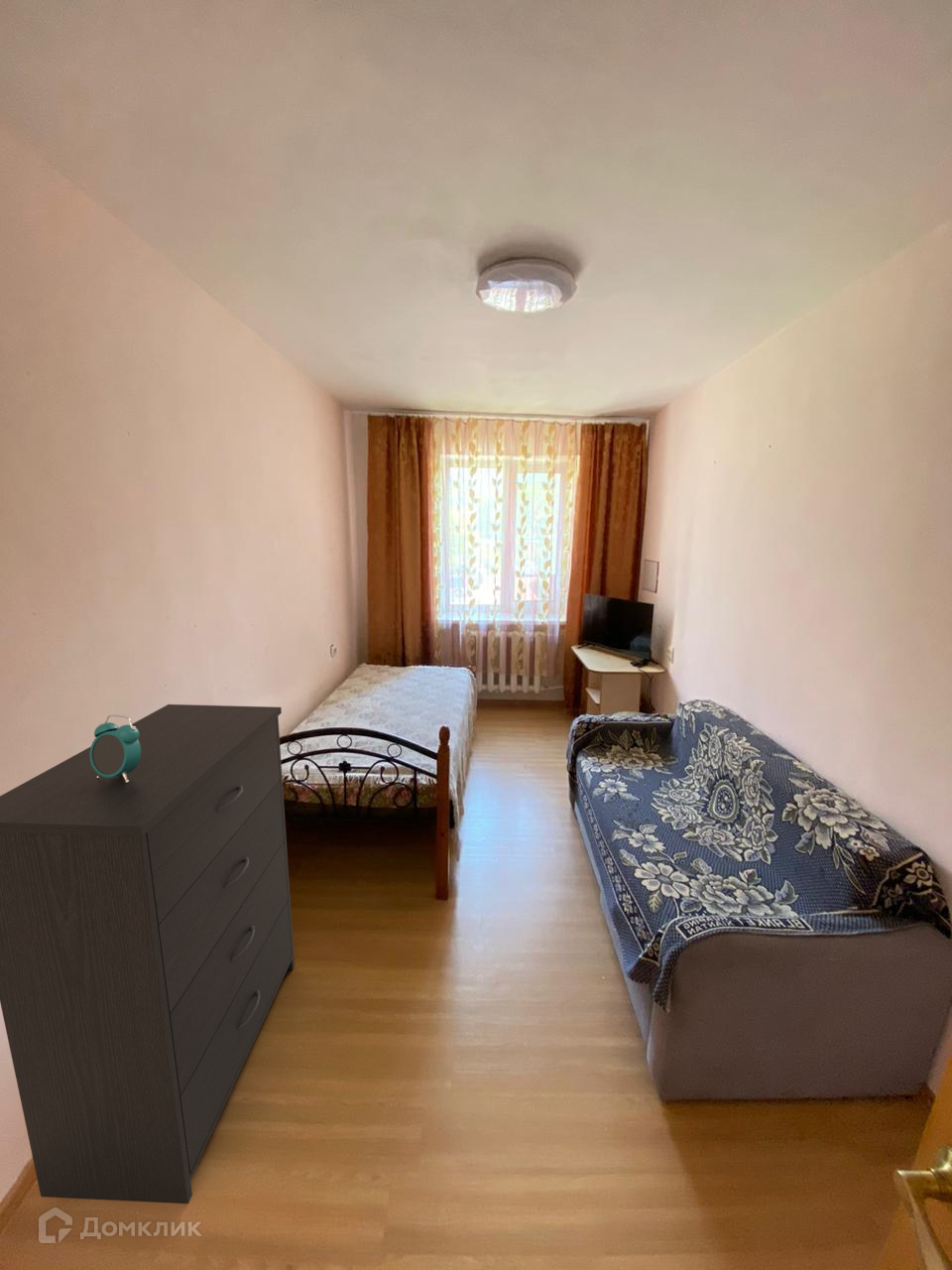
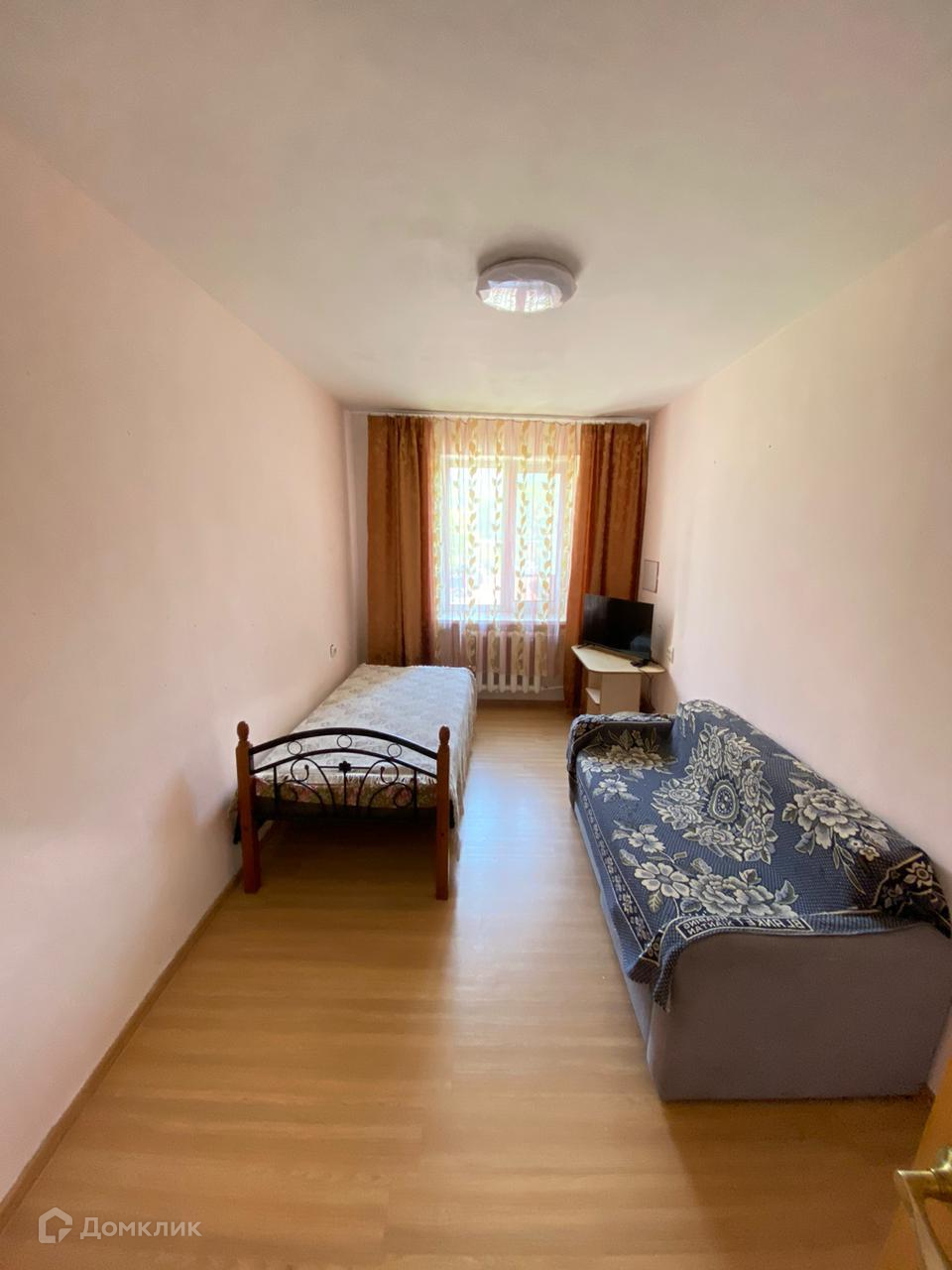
- dresser (179, 914)
- alarm clock (115, 747)
